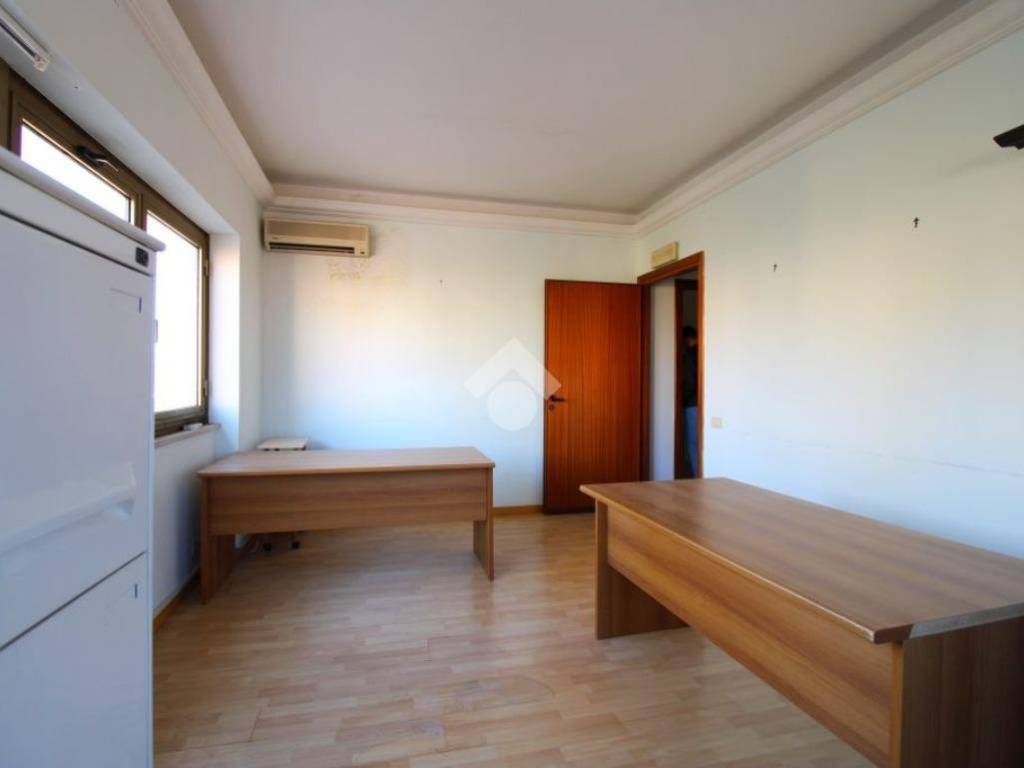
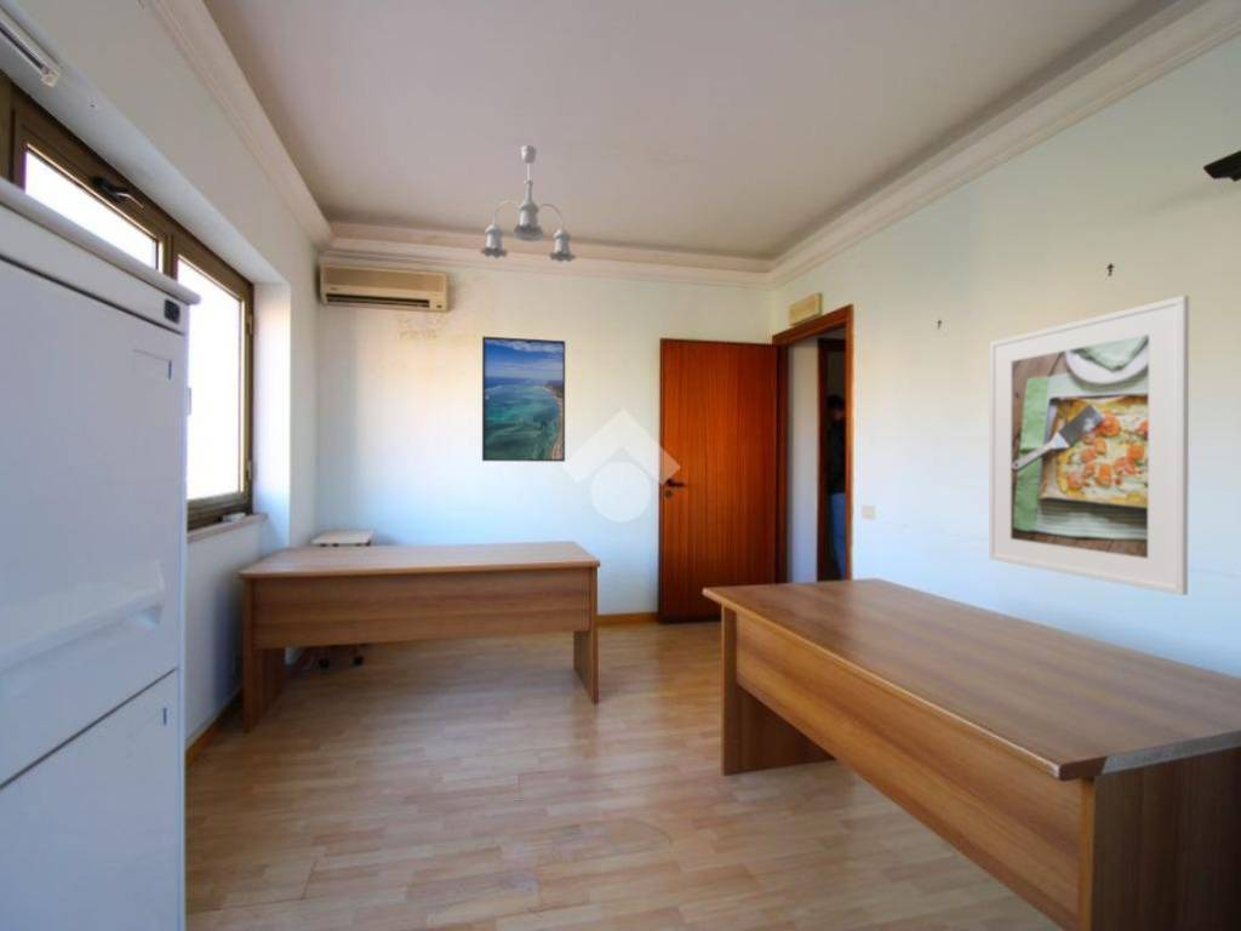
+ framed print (524, 400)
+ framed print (1073, 447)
+ ceiling light fixture (528, 194)
